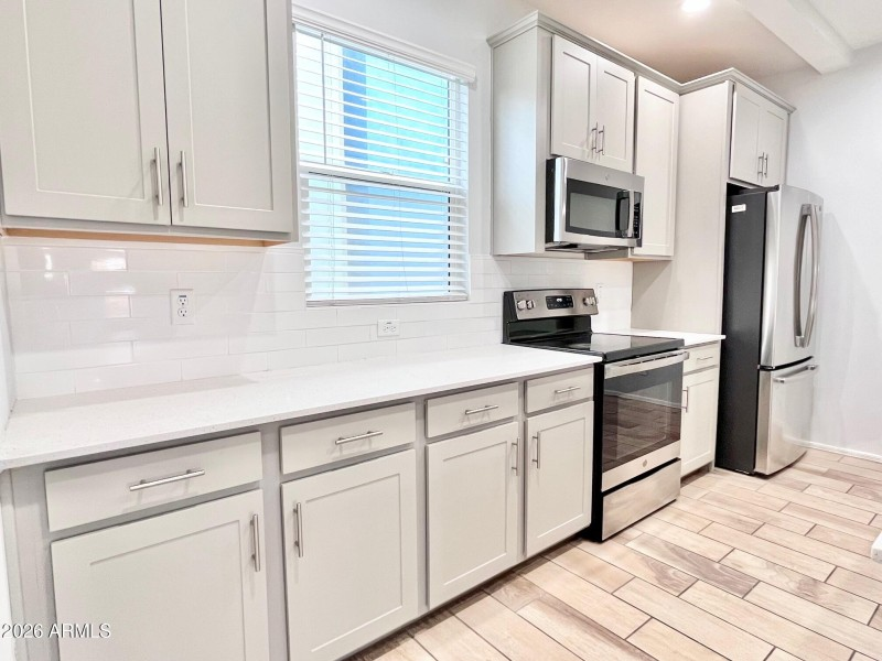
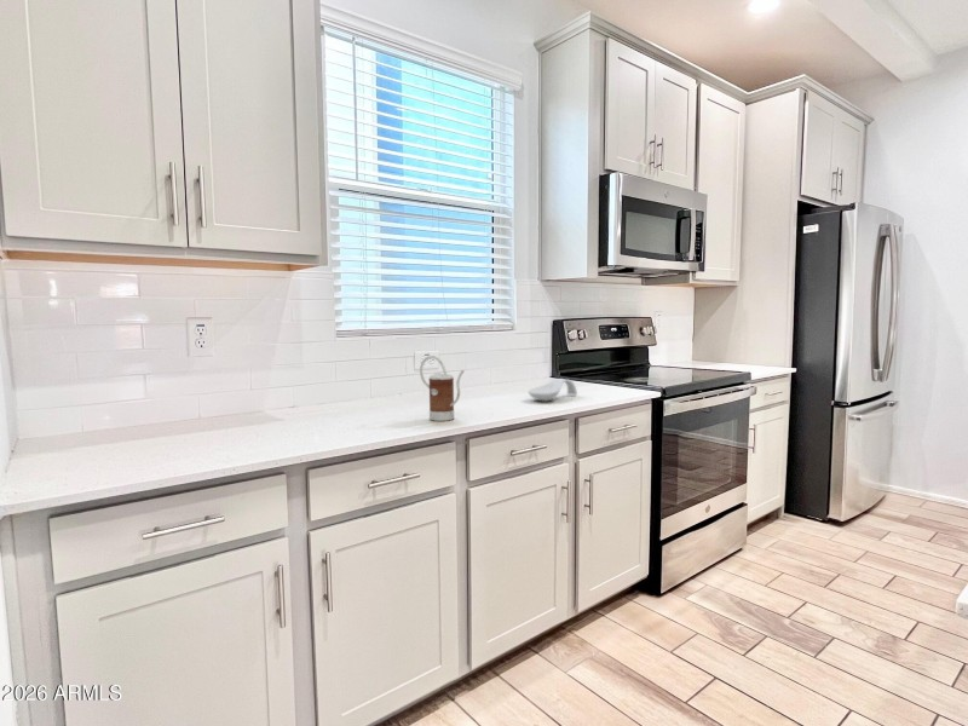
+ spoon rest (553, 388)
+ kettle (442, 387)
